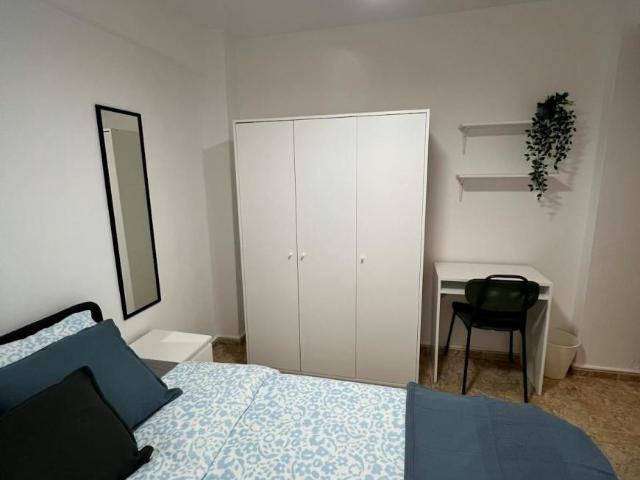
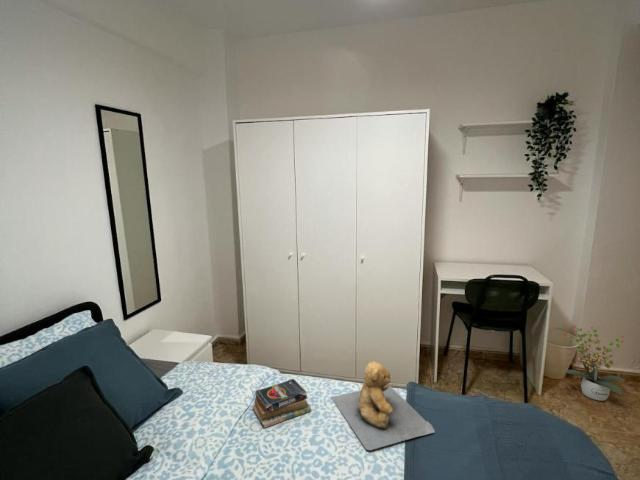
+ teddy bear (379, 389)
+ books (281, 401)
+ potted plant (592, 363)
